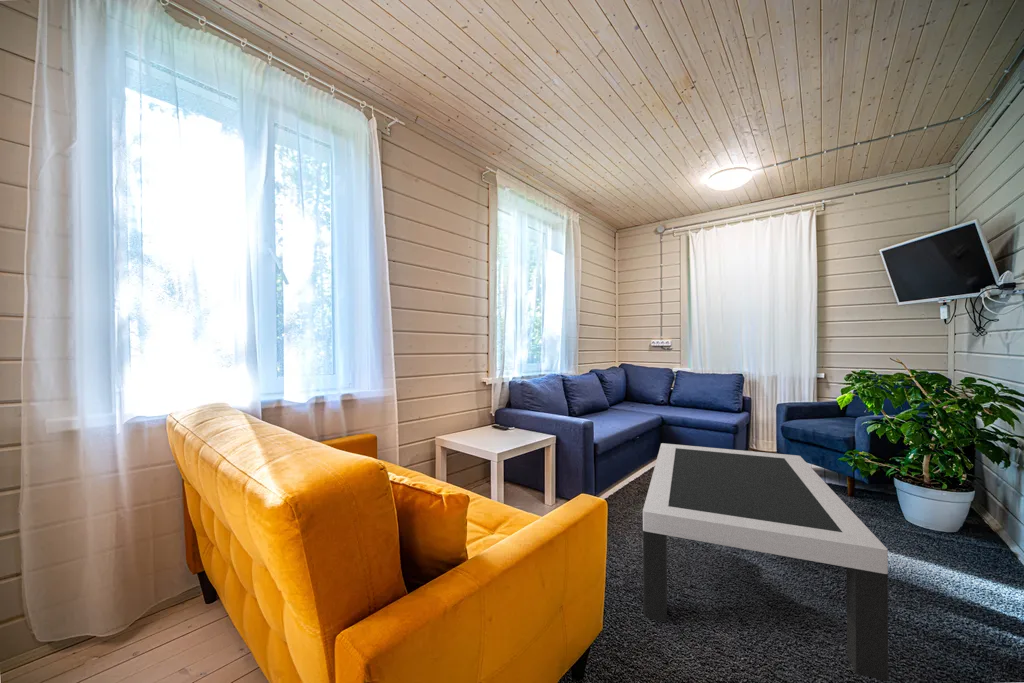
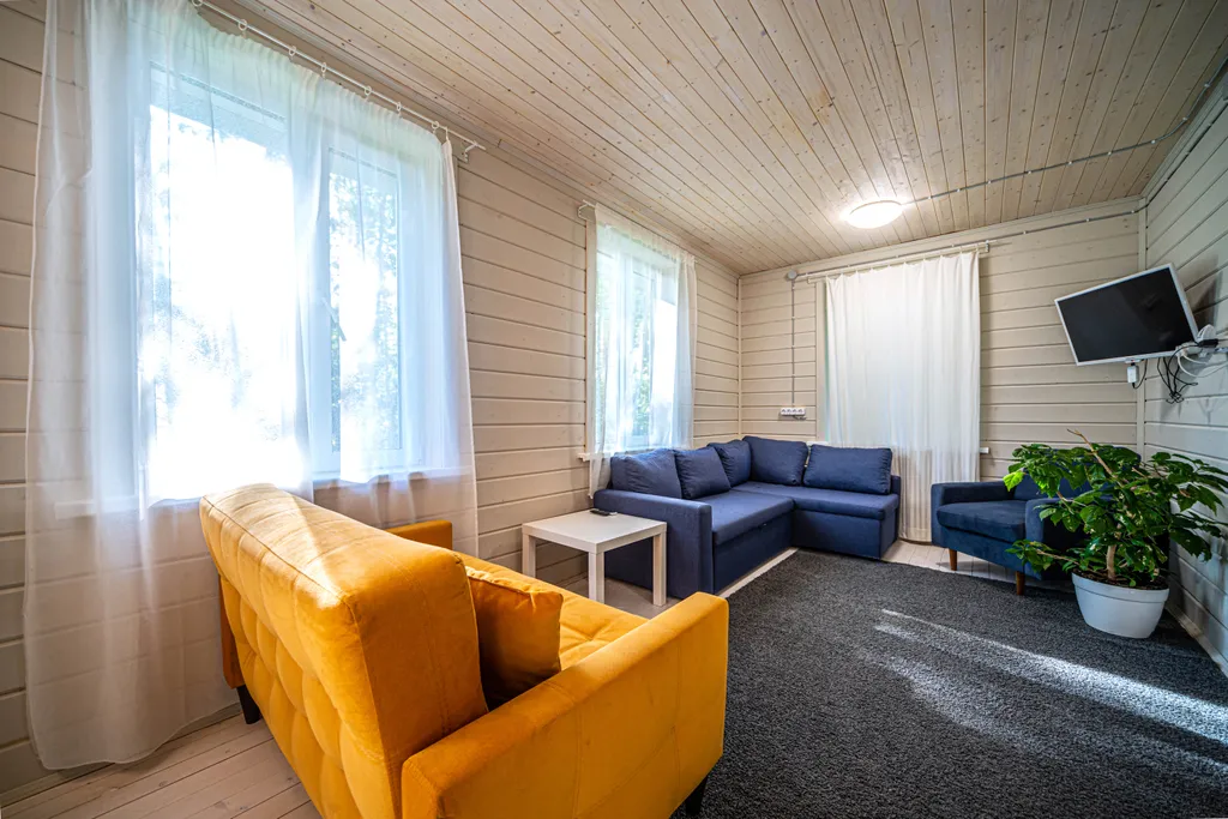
- coffee table (736, 521)
